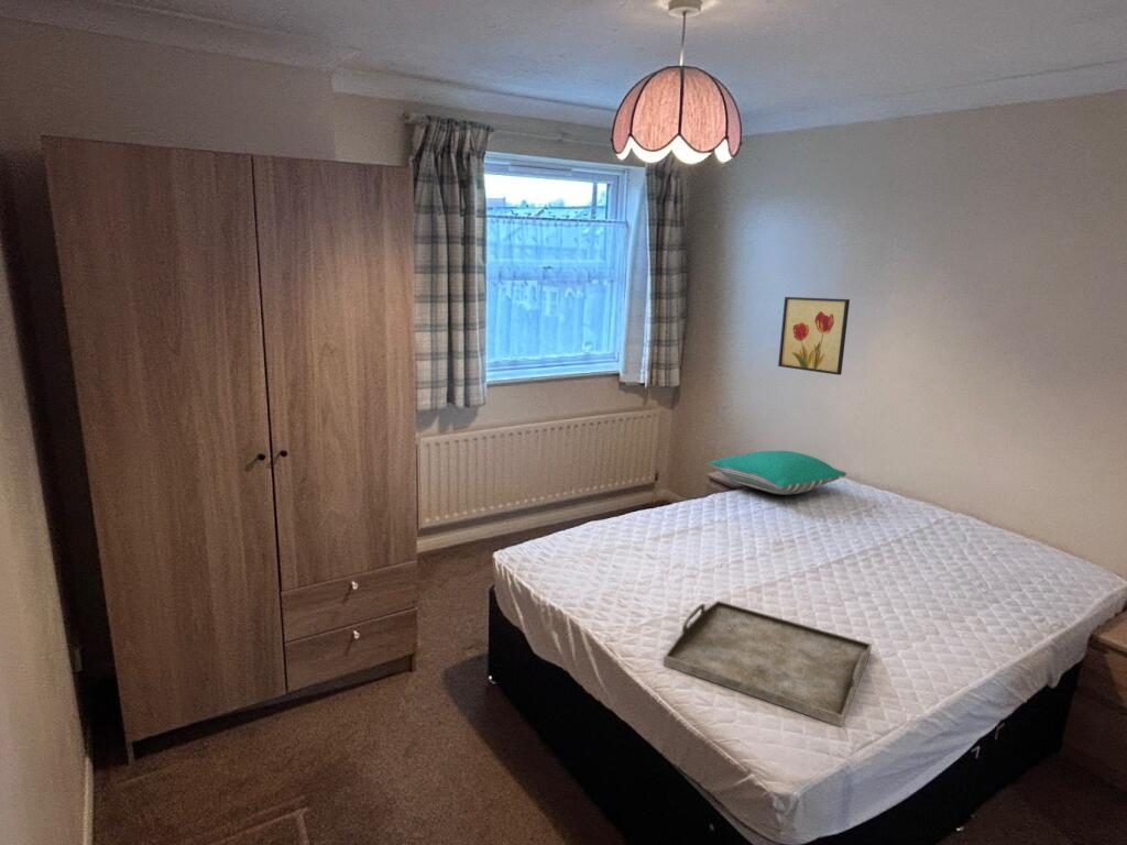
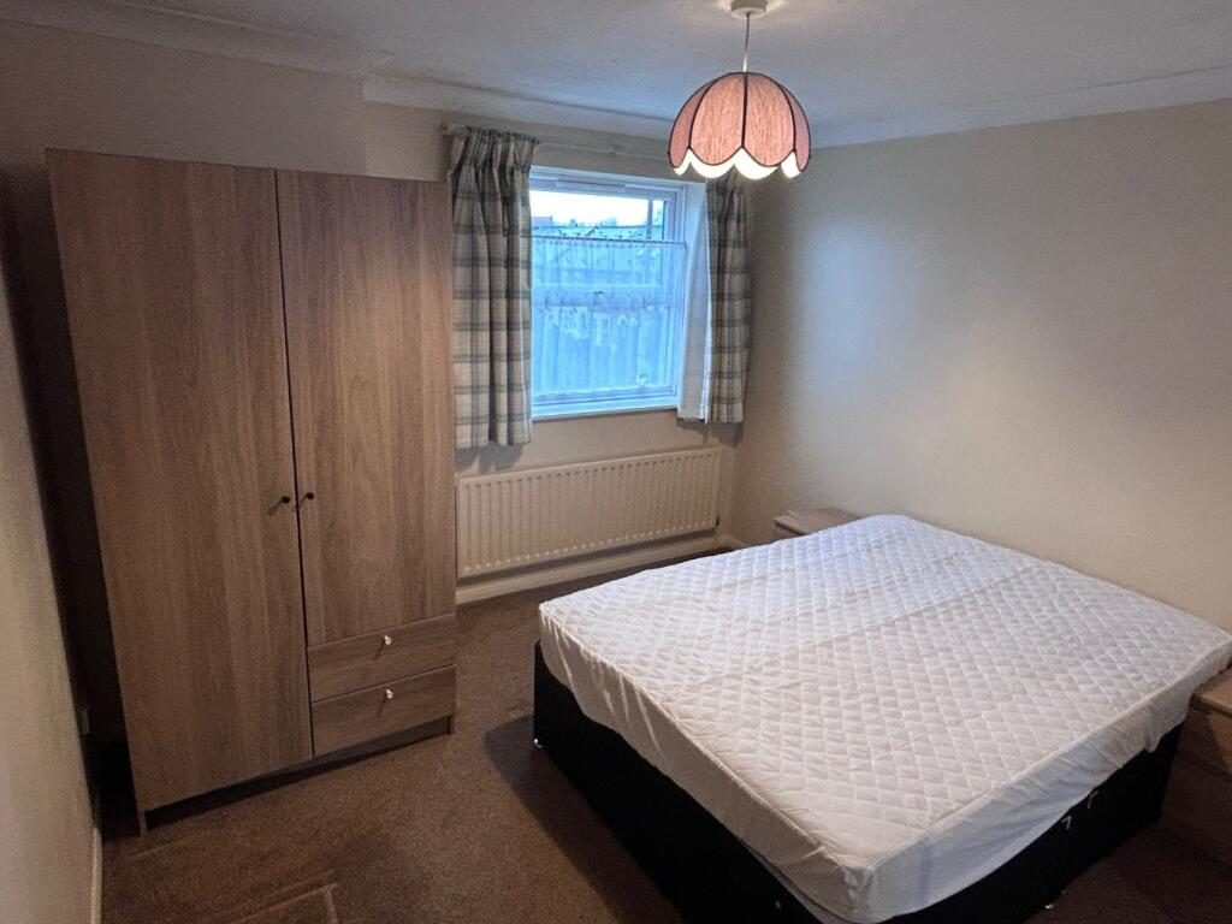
- pillow (774, 470)
- wall art (812, 334)
- serving tray (770, 646)
